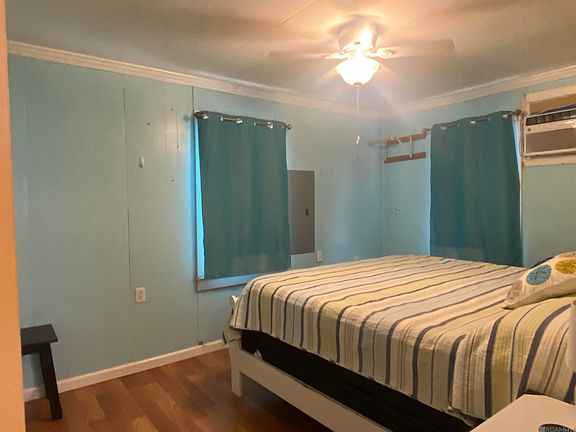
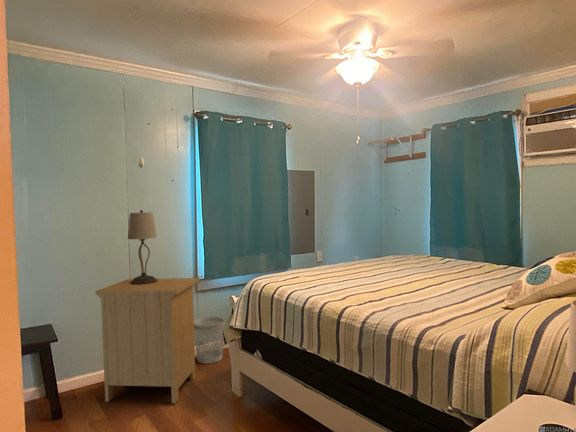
+ wastebasket (209, 339)
+ nightstand (152, 335)
+ table lamp (141, 245)
